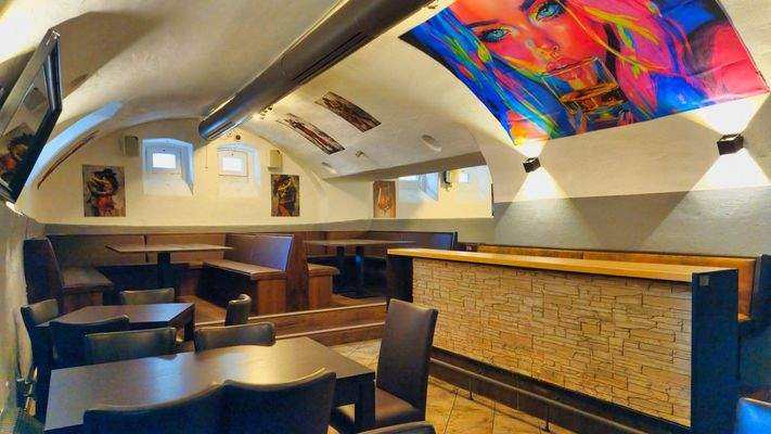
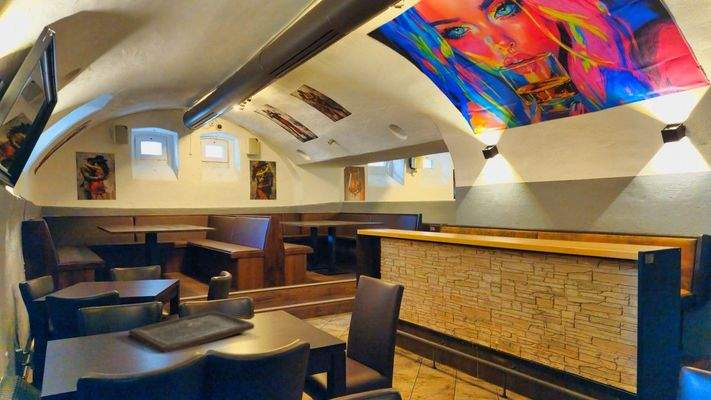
+ board game (192, 329)
